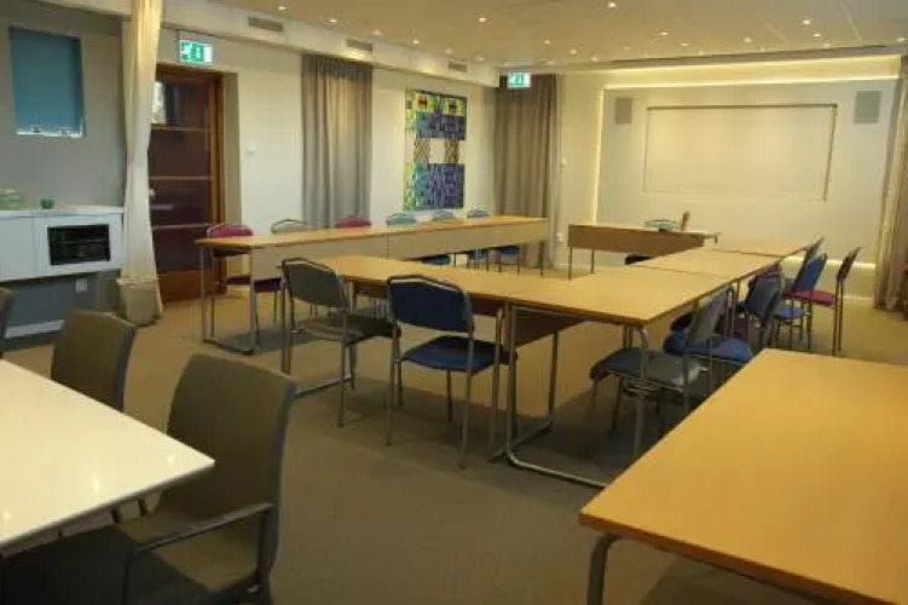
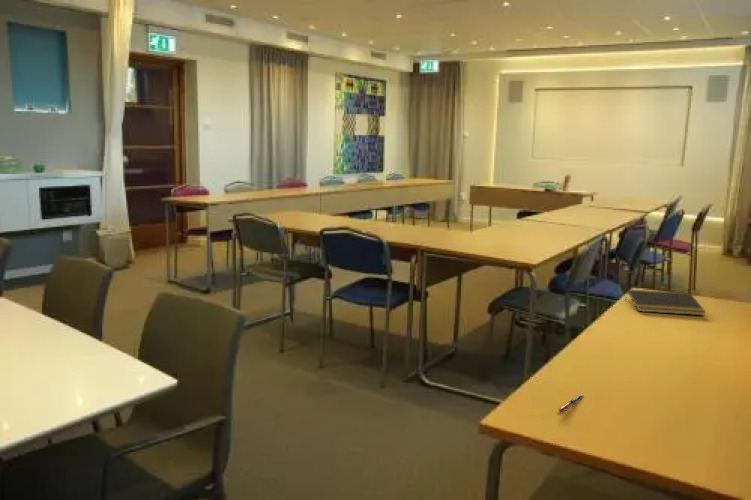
+ pen (571, 401)
+ notepad (665, 301)
